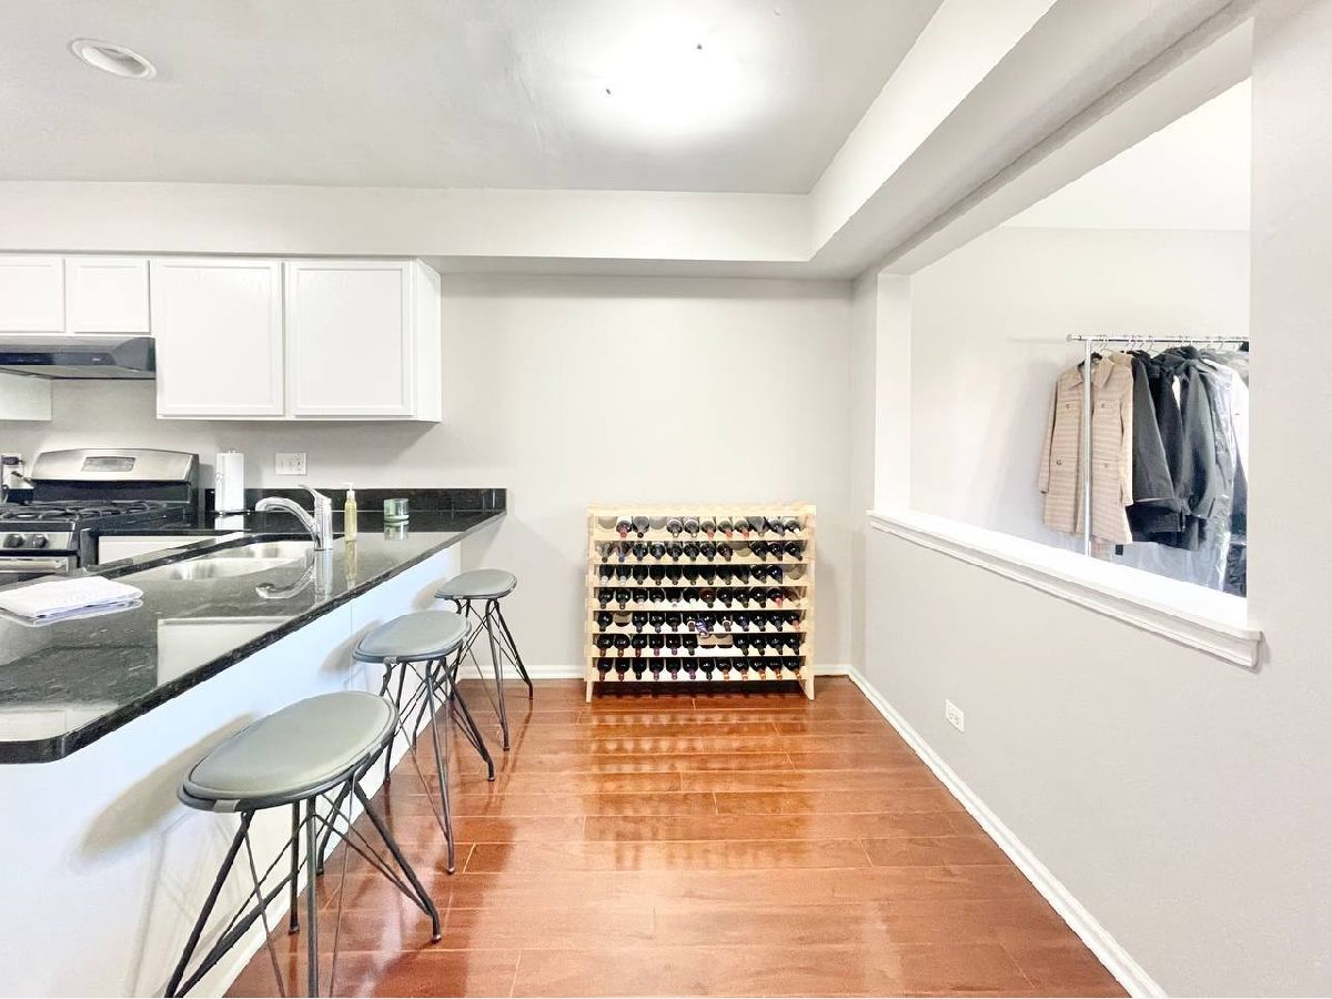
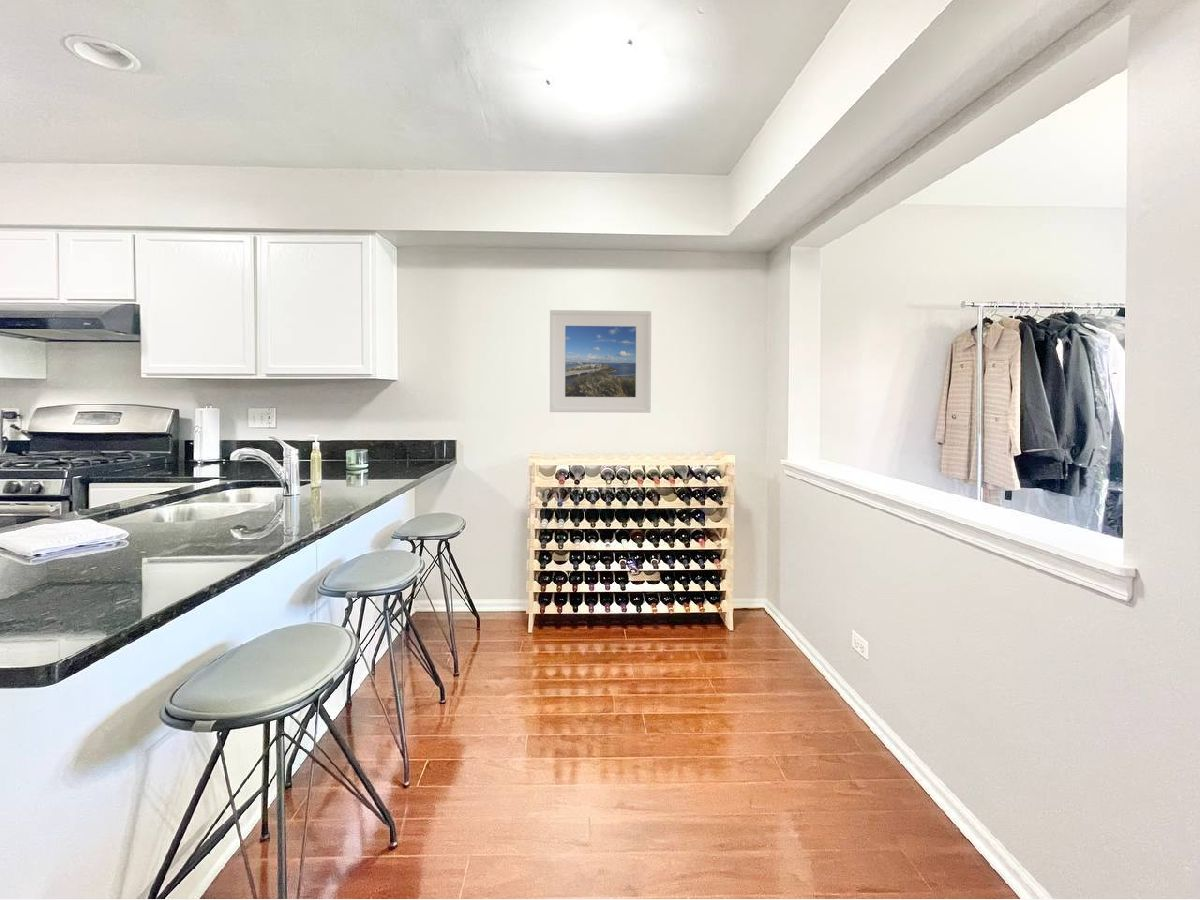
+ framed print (600, 361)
